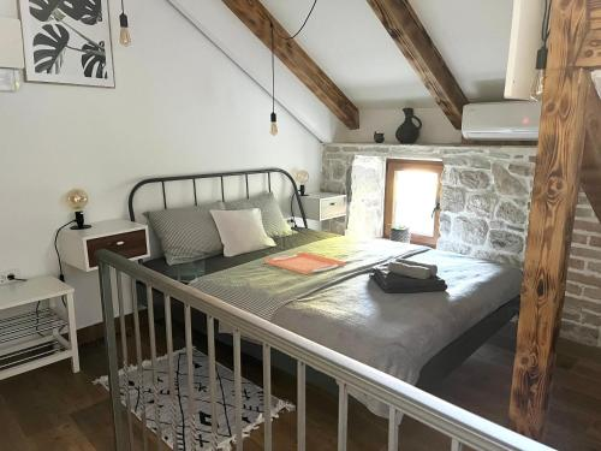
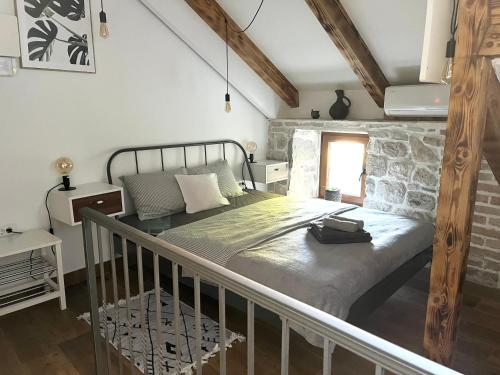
- serving tray (304, 262)
